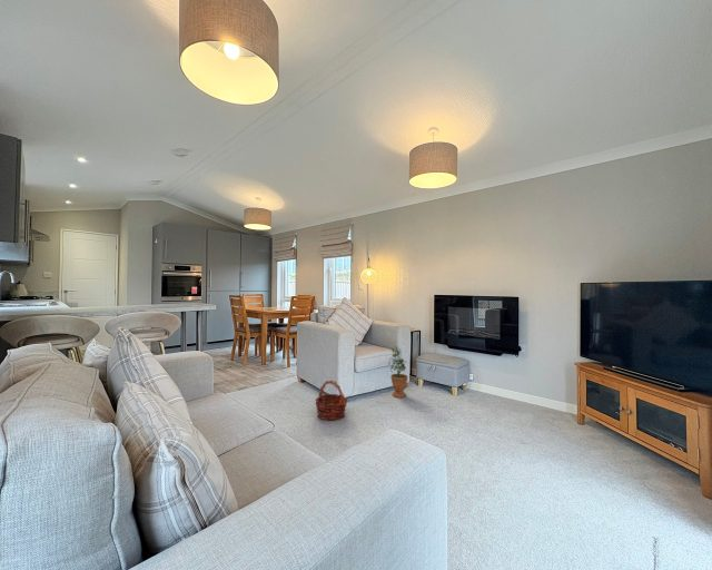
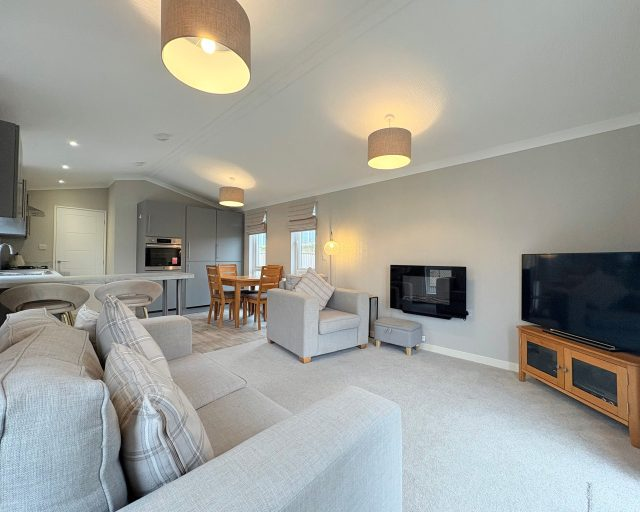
- potted plant (397, 371)
- basket (330, 397)
